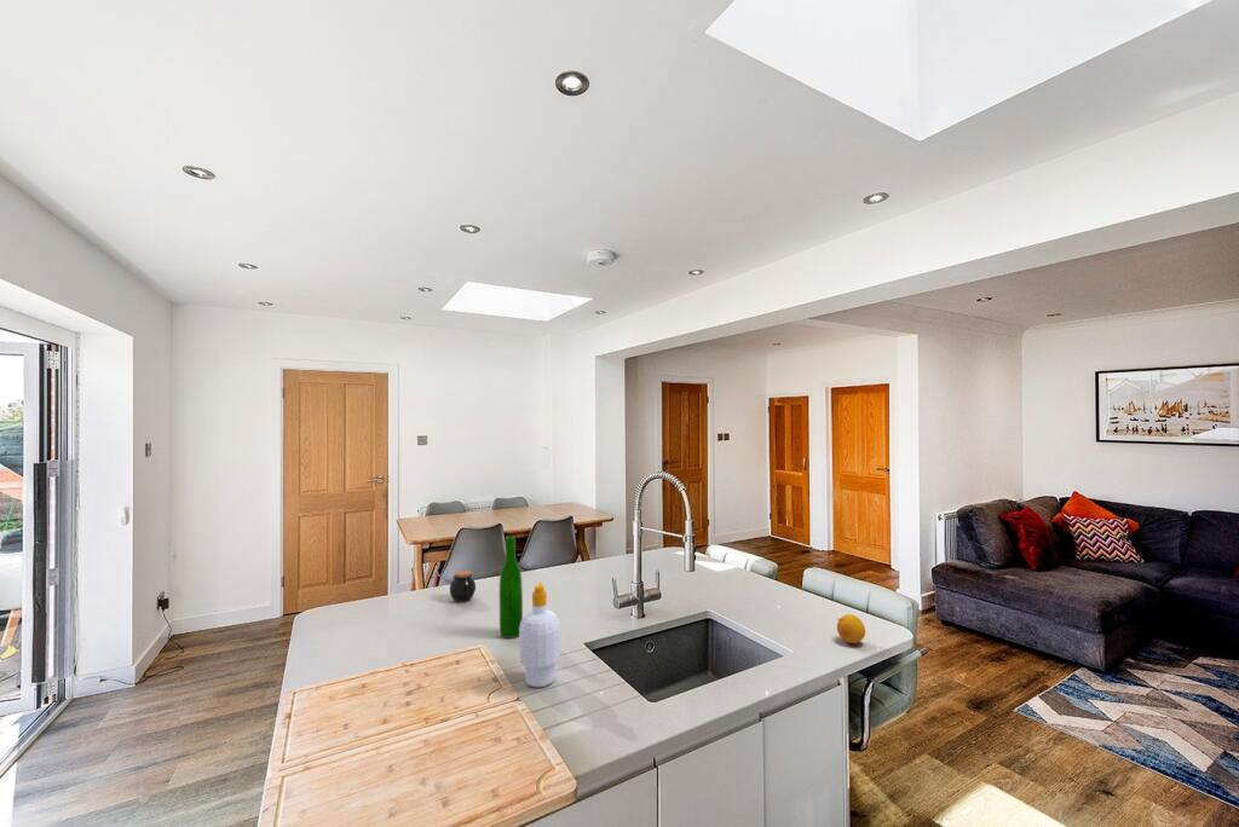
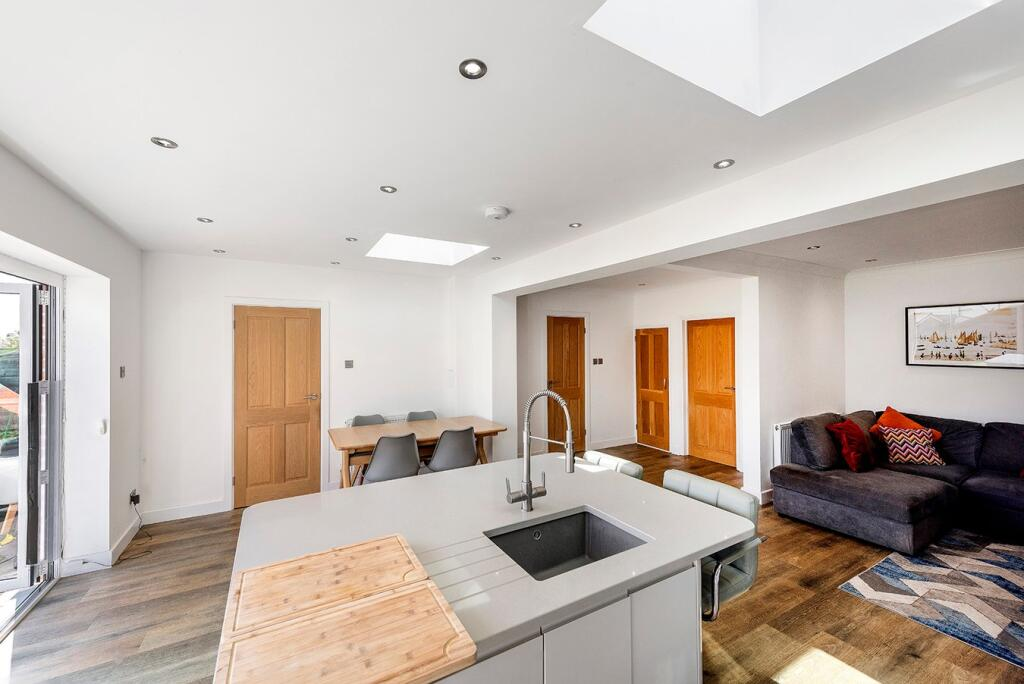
- jar (462, 585)
- wine bottle (511, 585)
- fruit (851, 629)
- soap bottle (540, 632)
